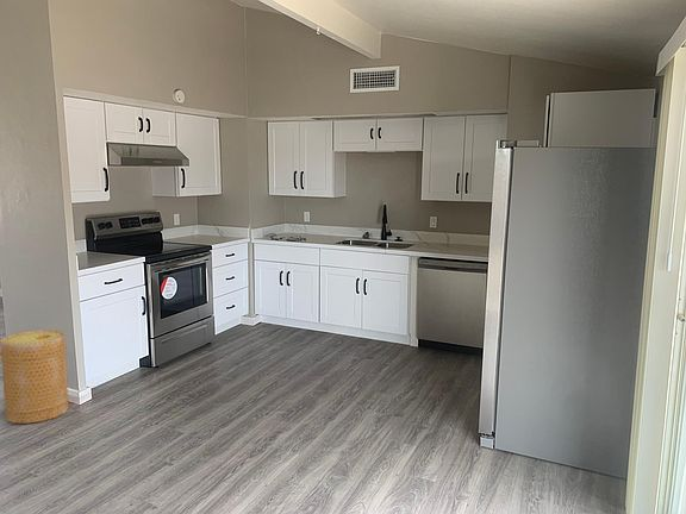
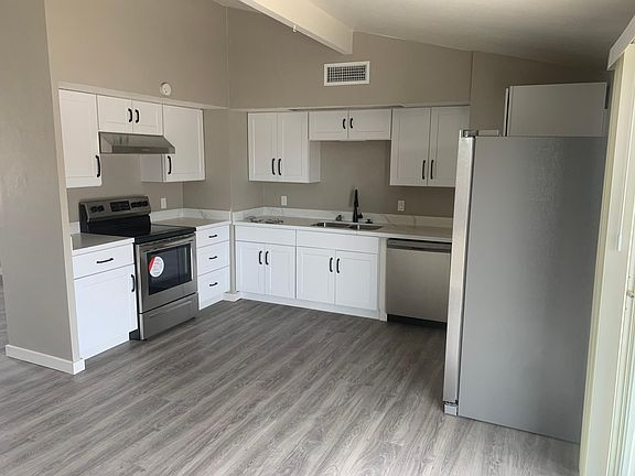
- basket (35, 374)
